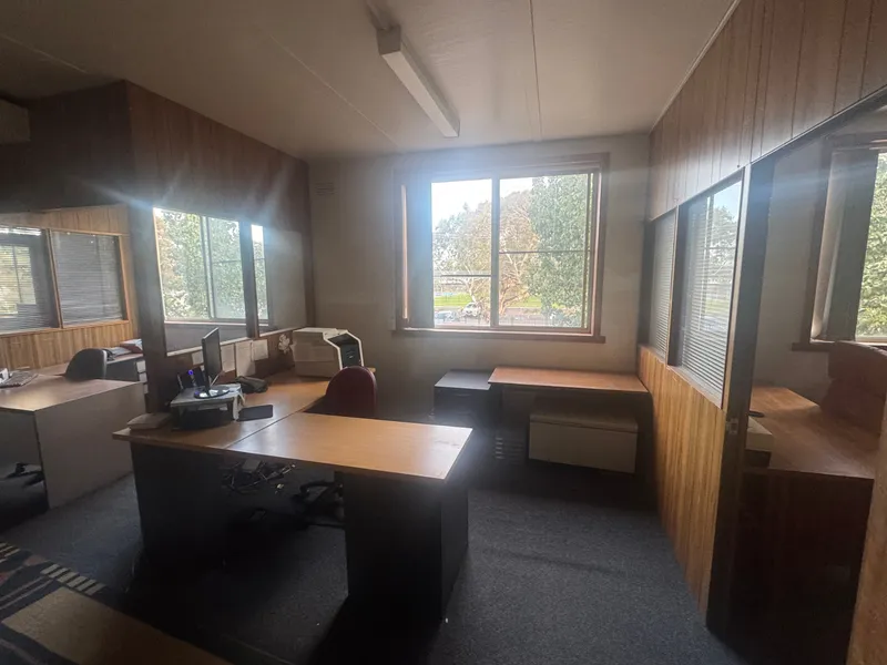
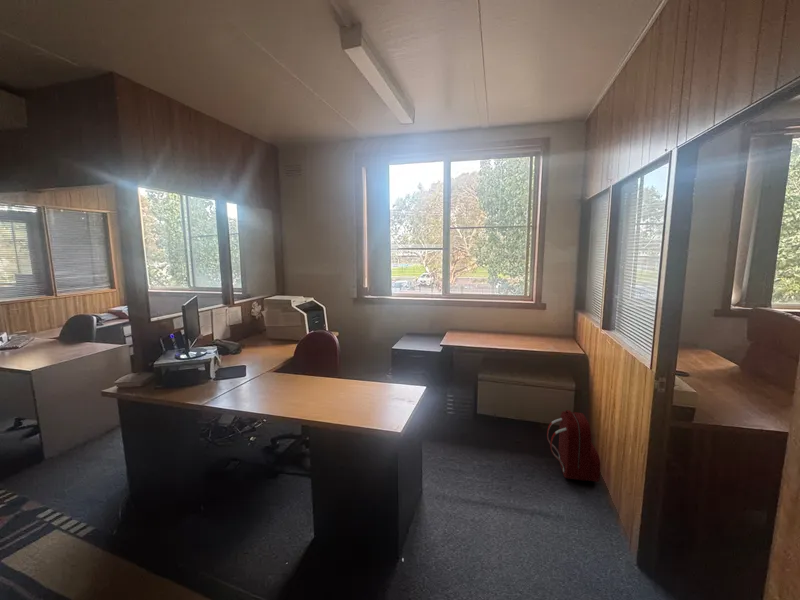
+ backpack (571, 441)
